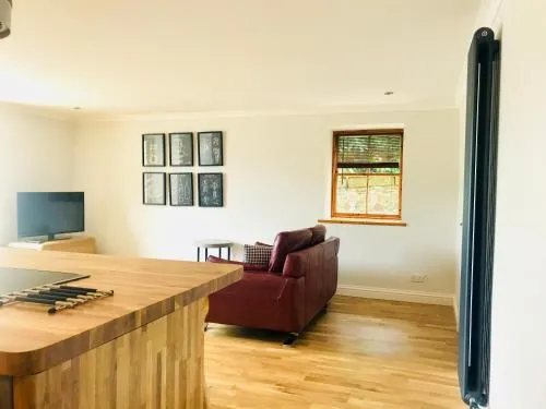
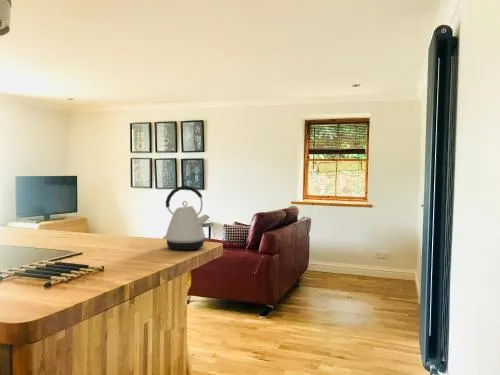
+ kettle (186, 216)
